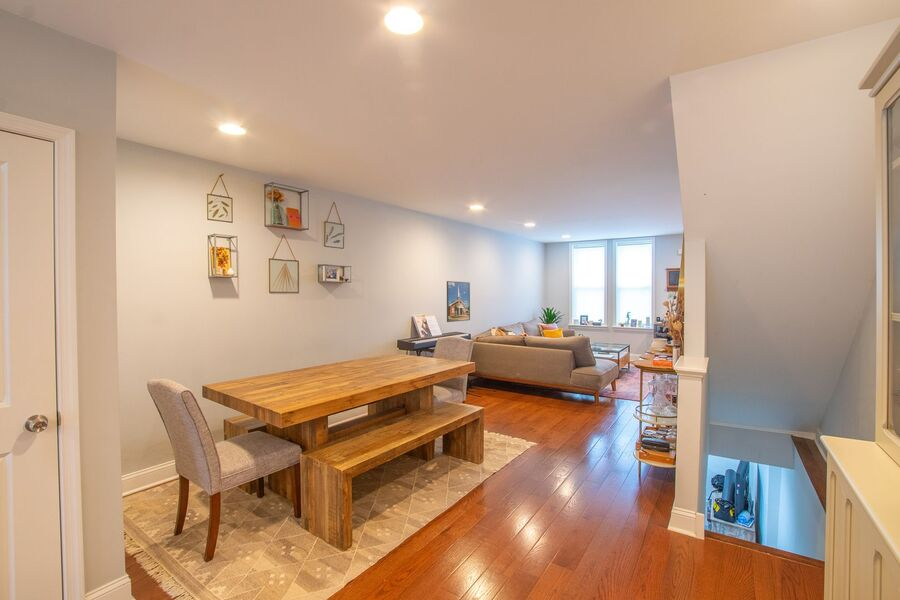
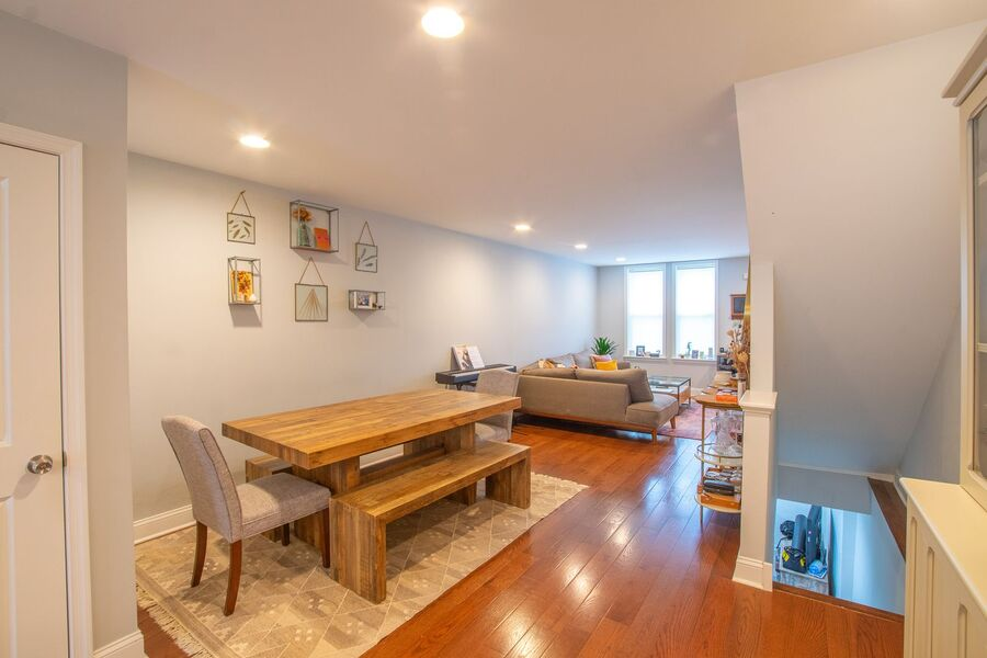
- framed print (458, 301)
